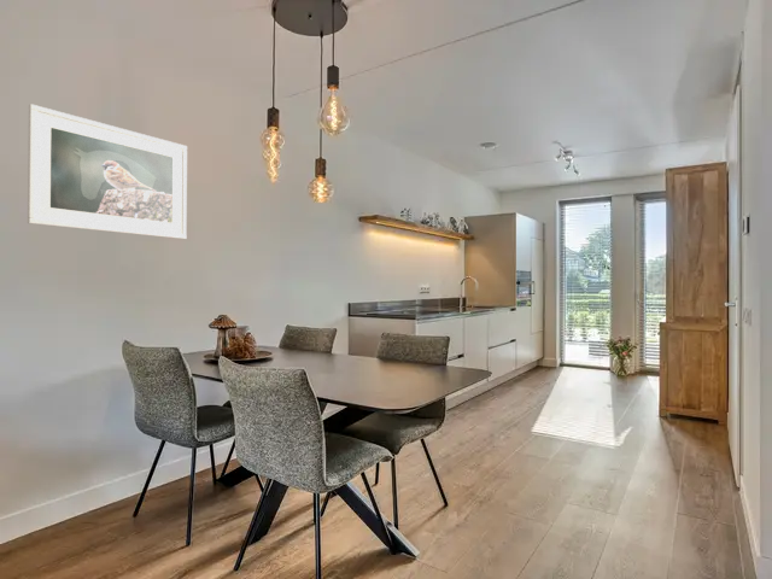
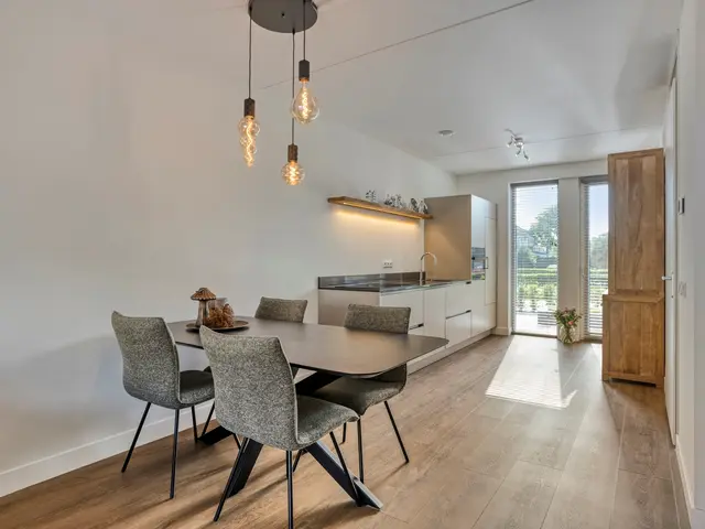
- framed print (117, 180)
